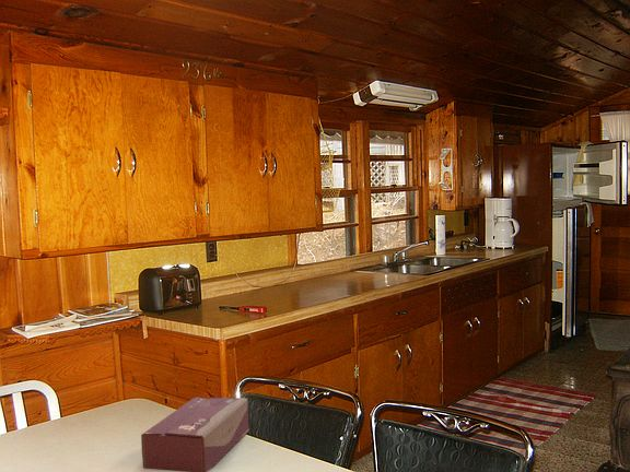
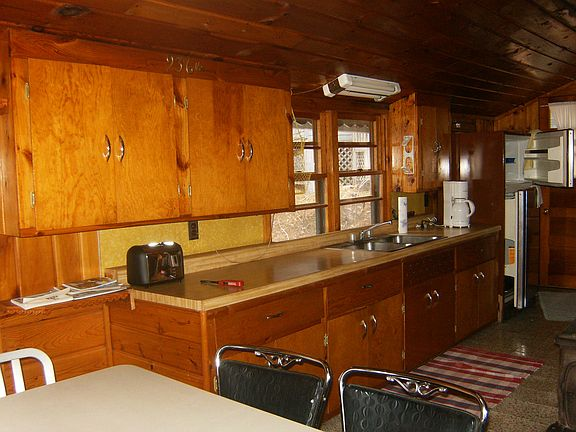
- tissue box (198, 430)
